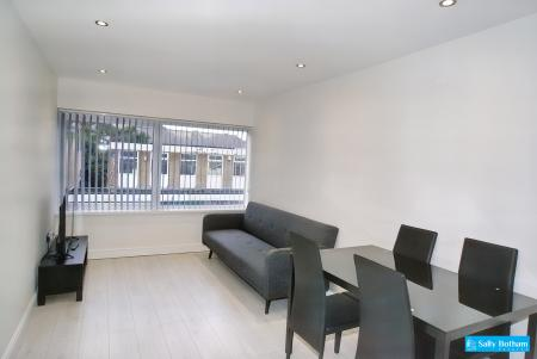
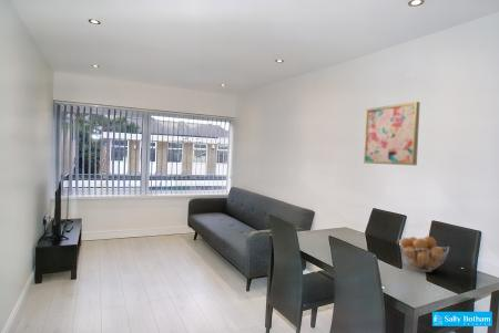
+ wall art (389, 135)
+ fruit basket (422, 252)
